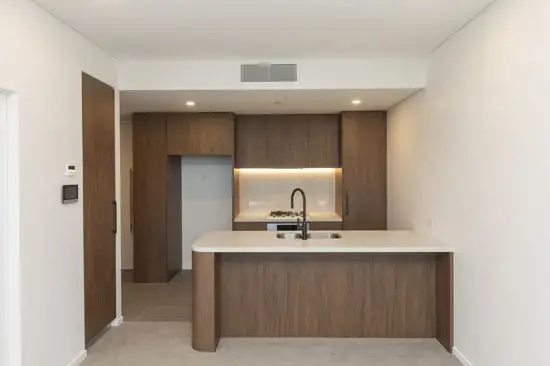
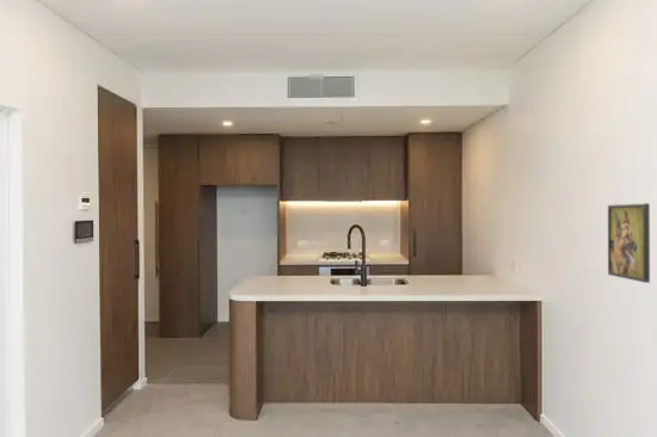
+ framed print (627, 241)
